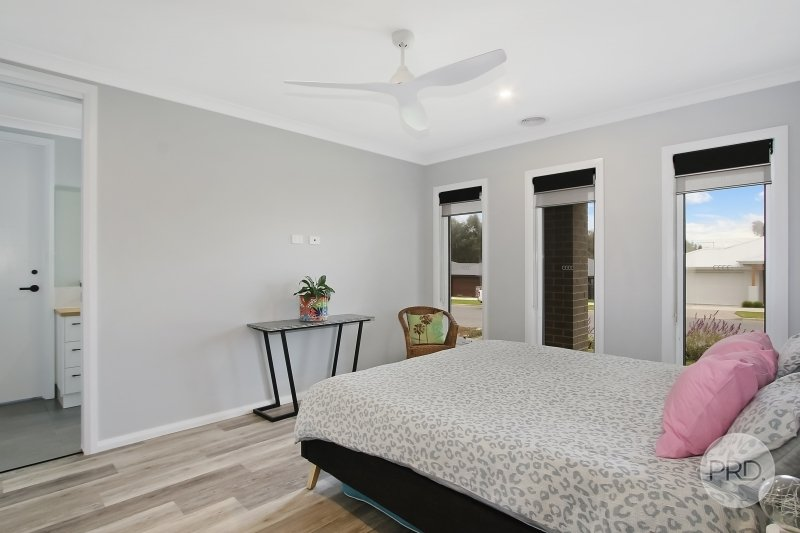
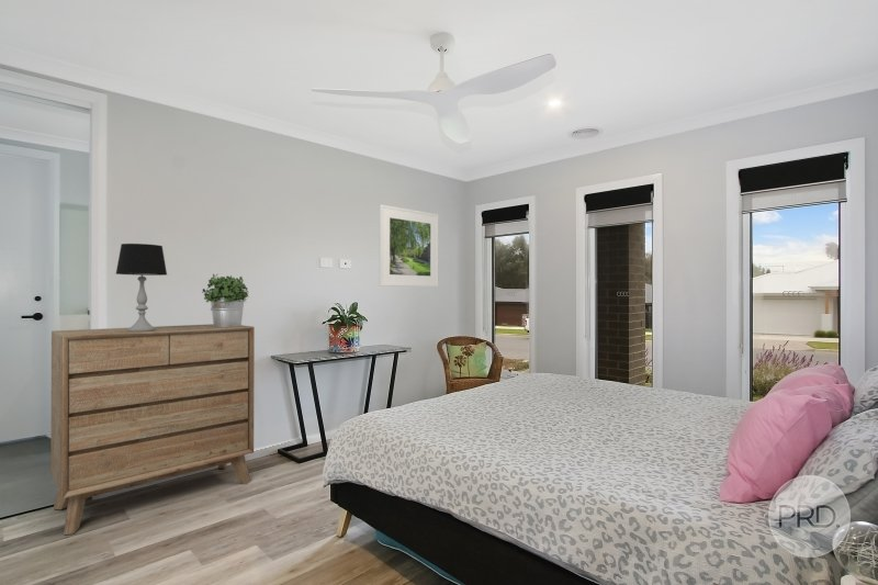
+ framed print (410, 248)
+ dresser (159, 412)
+ potted plant (224, 300)
+ table lamp (142, 288)
